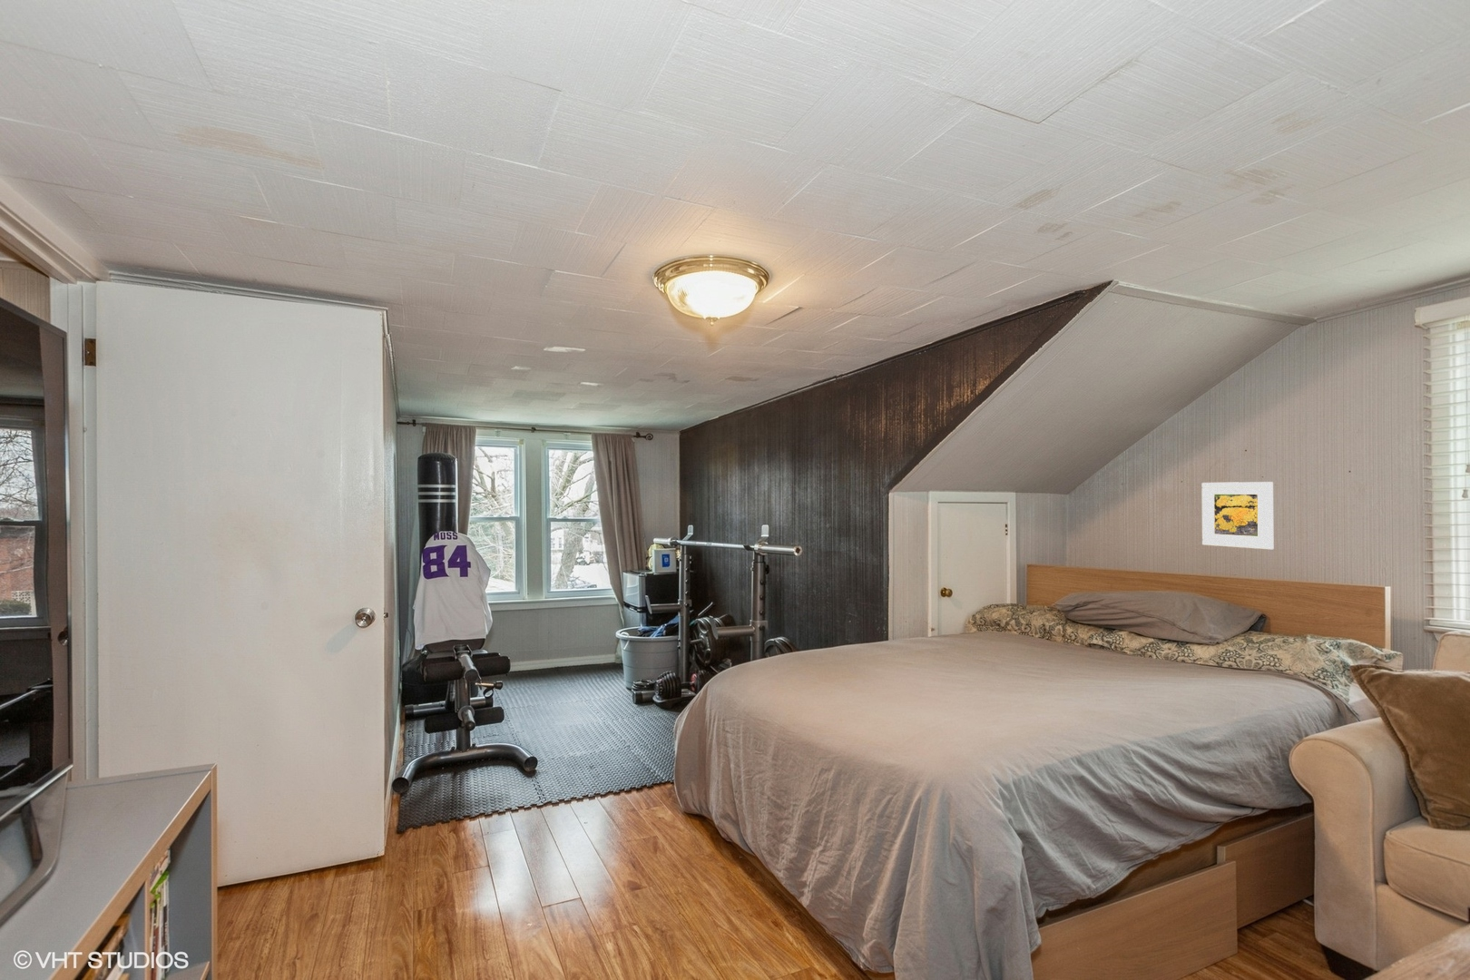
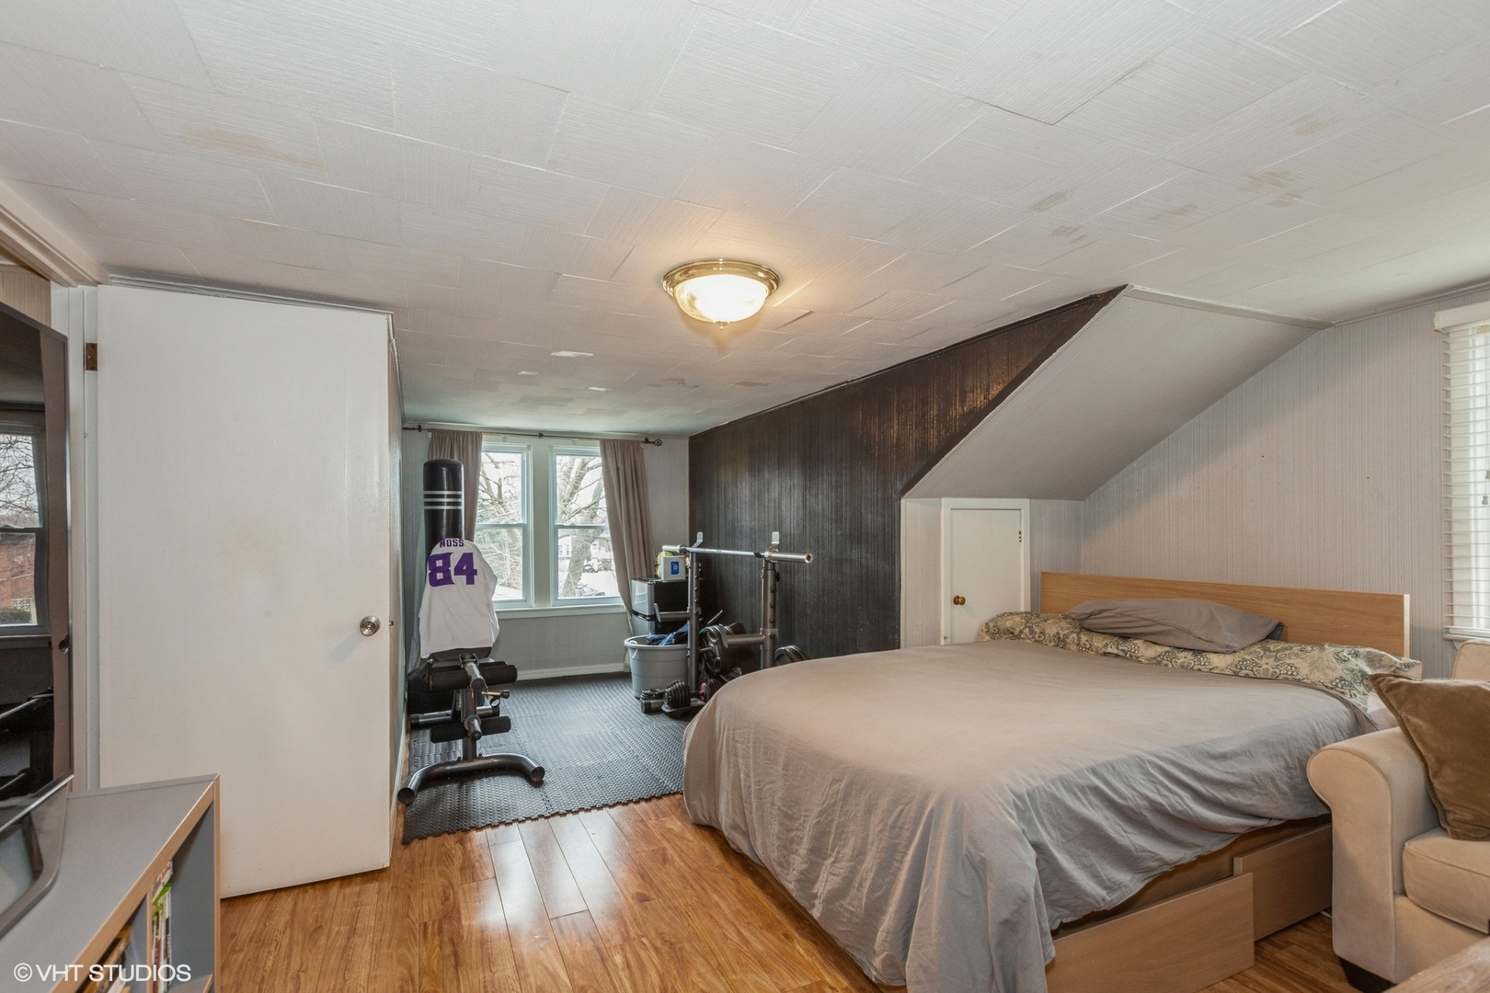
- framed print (1236, 514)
